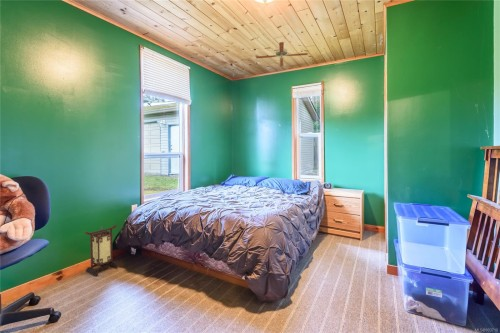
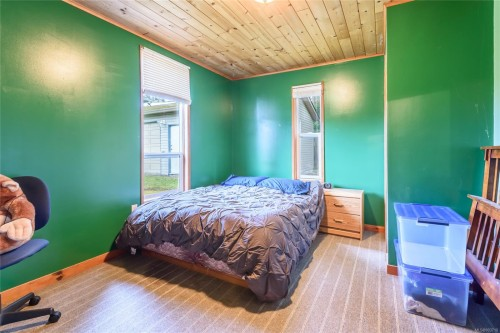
- ceiling fan (281, 55)
- lantern (101, 247)
